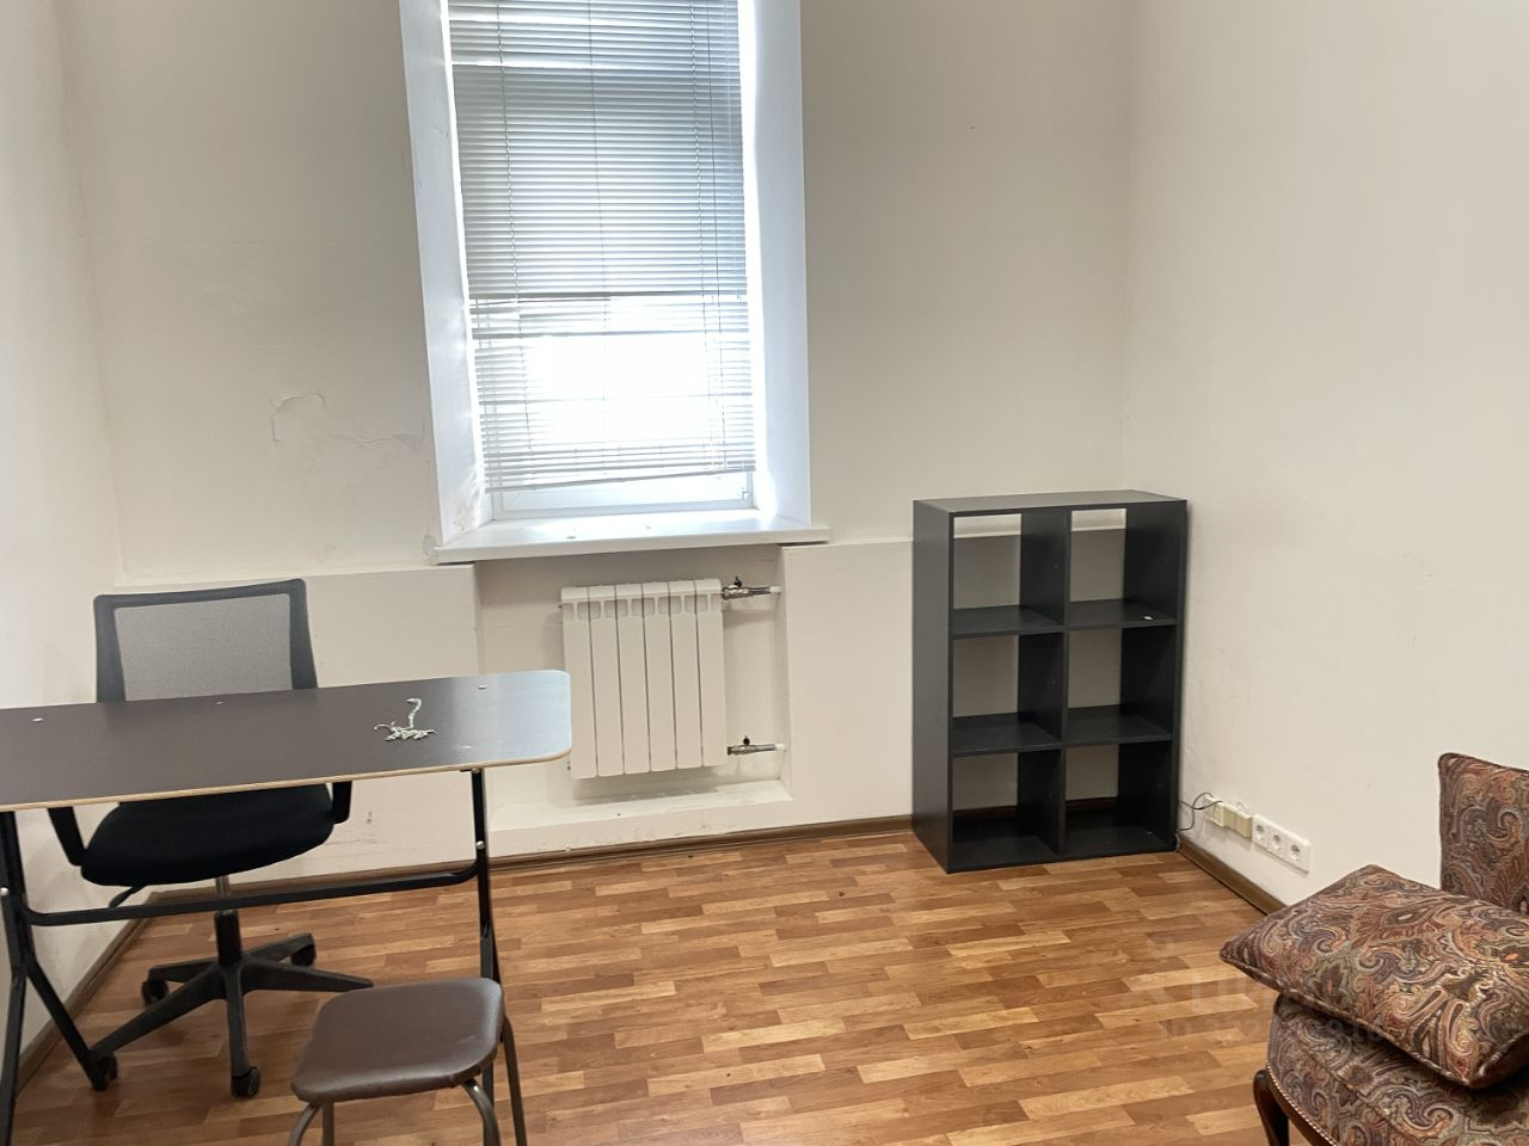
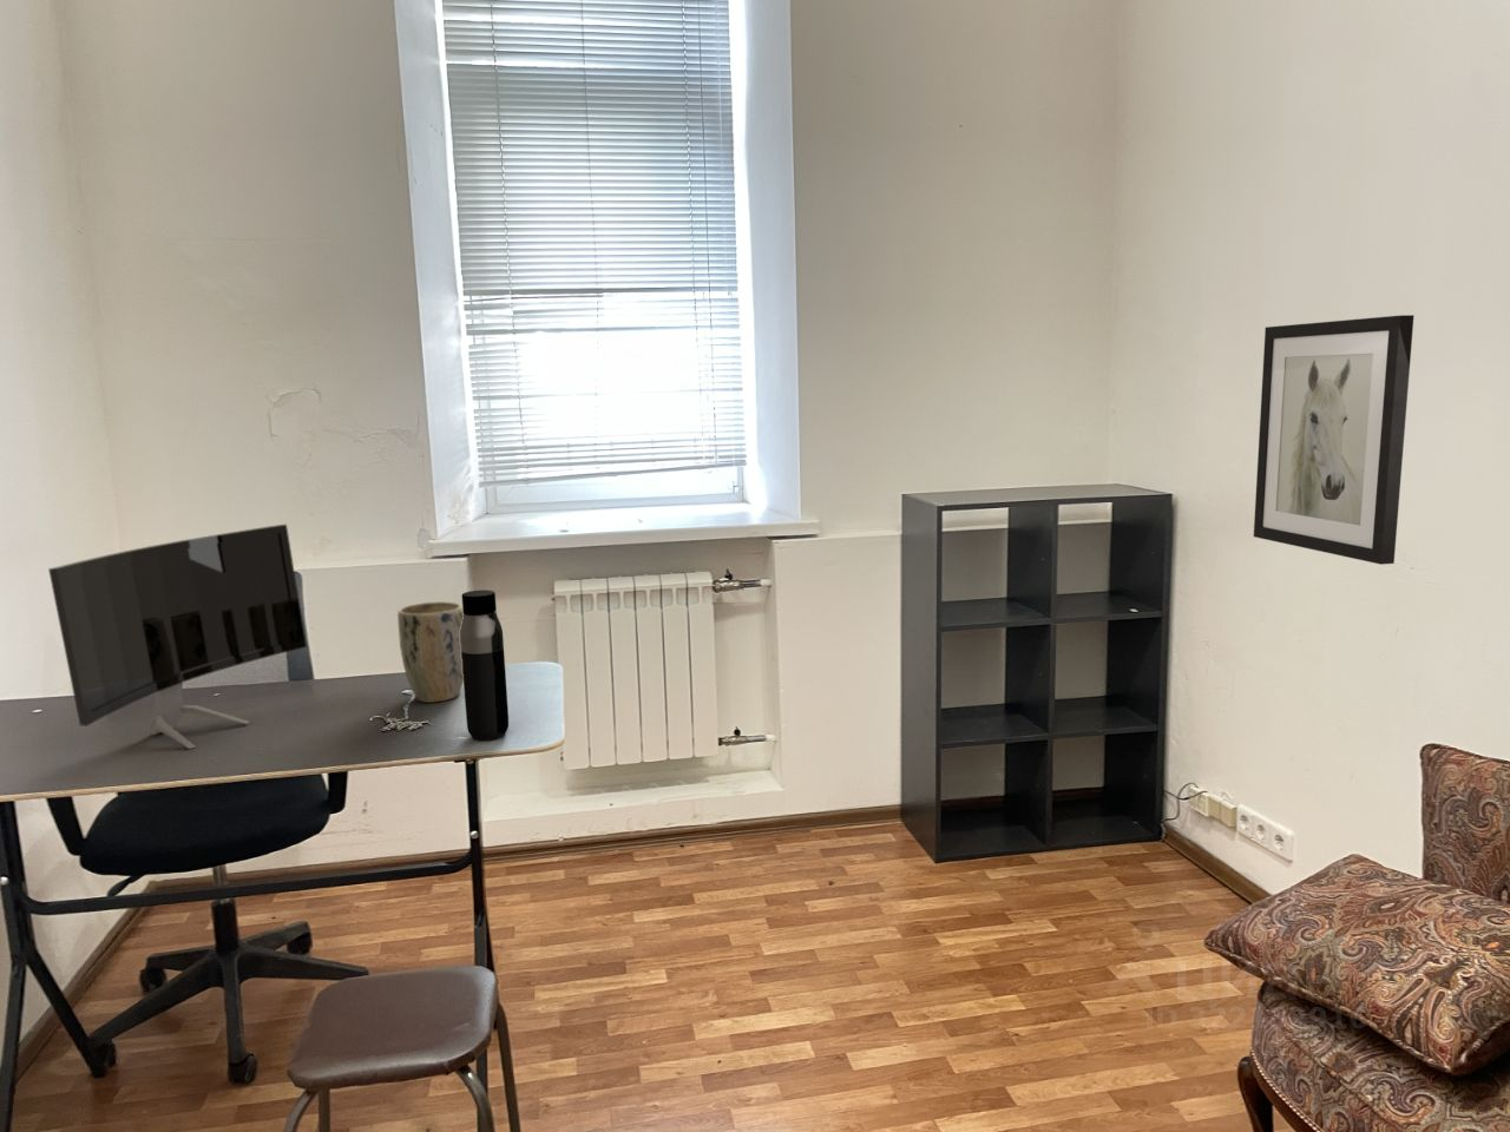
+ water bottle (484, 664)
+ plant pot (433, 652)
+ monitor (180, 639)
+ wall art (1325, 438)
